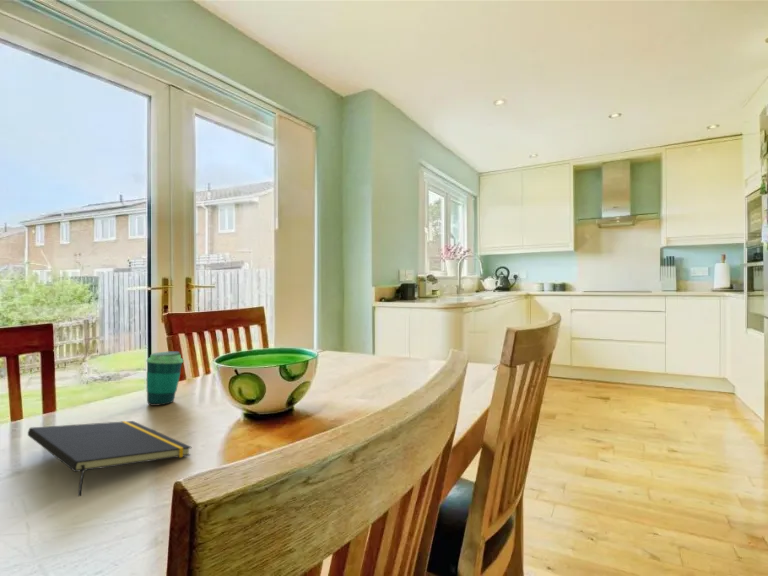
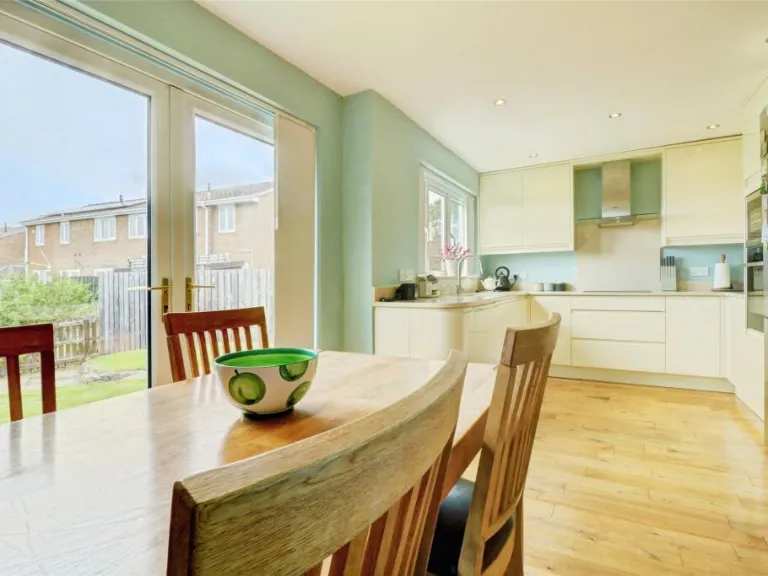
- notepad (109, 441)
- cup (165, 377)
